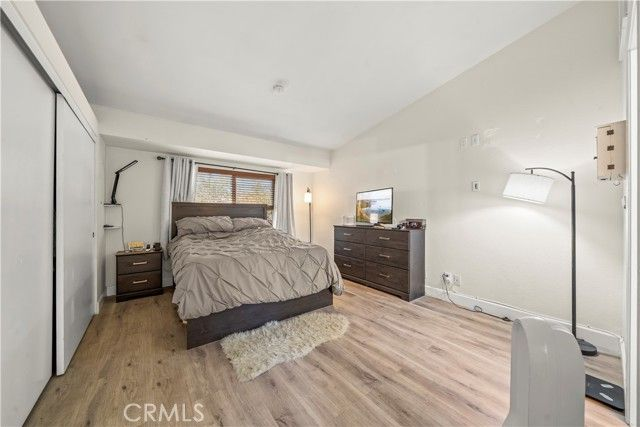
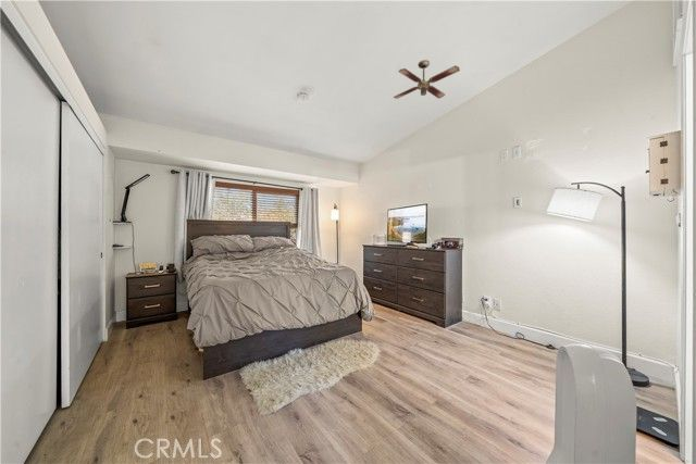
+ ceiling fan (423, 78)
